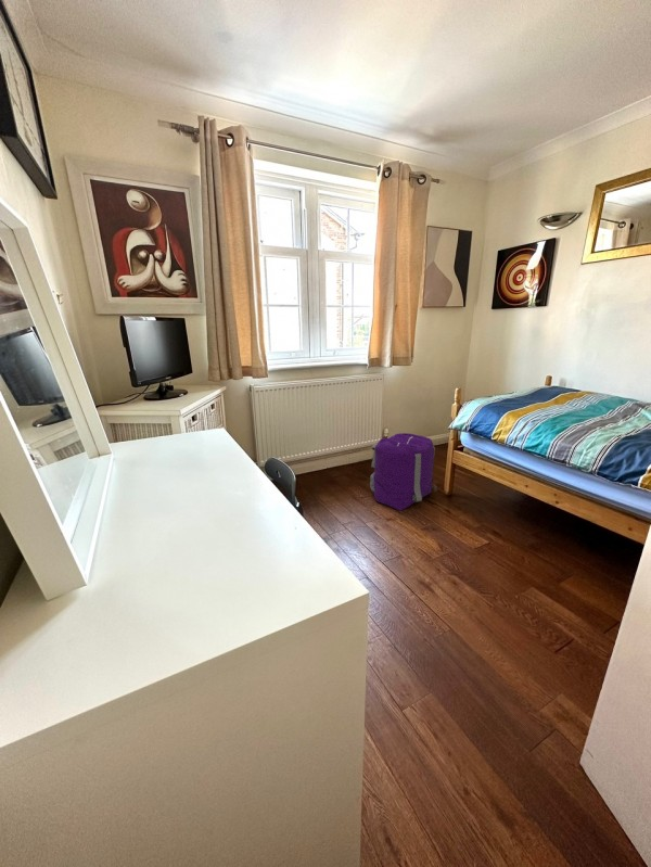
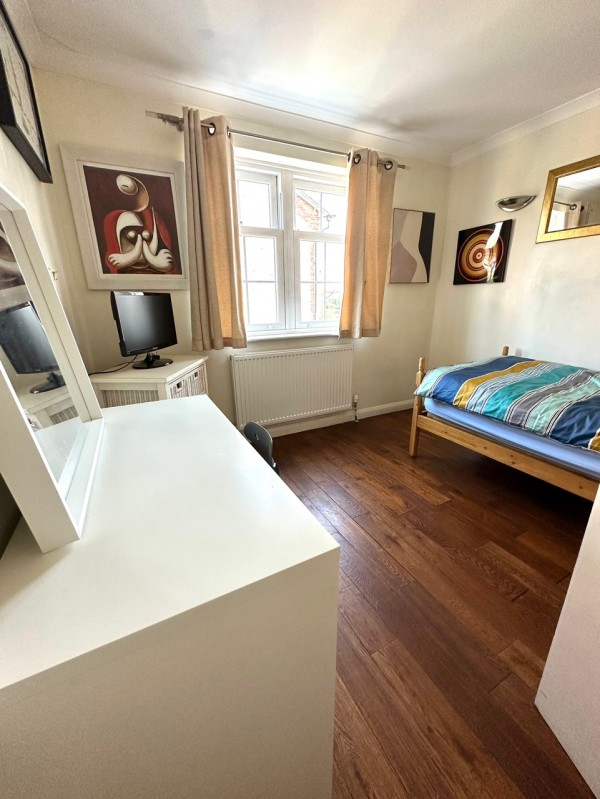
- backpack (404, 467)
